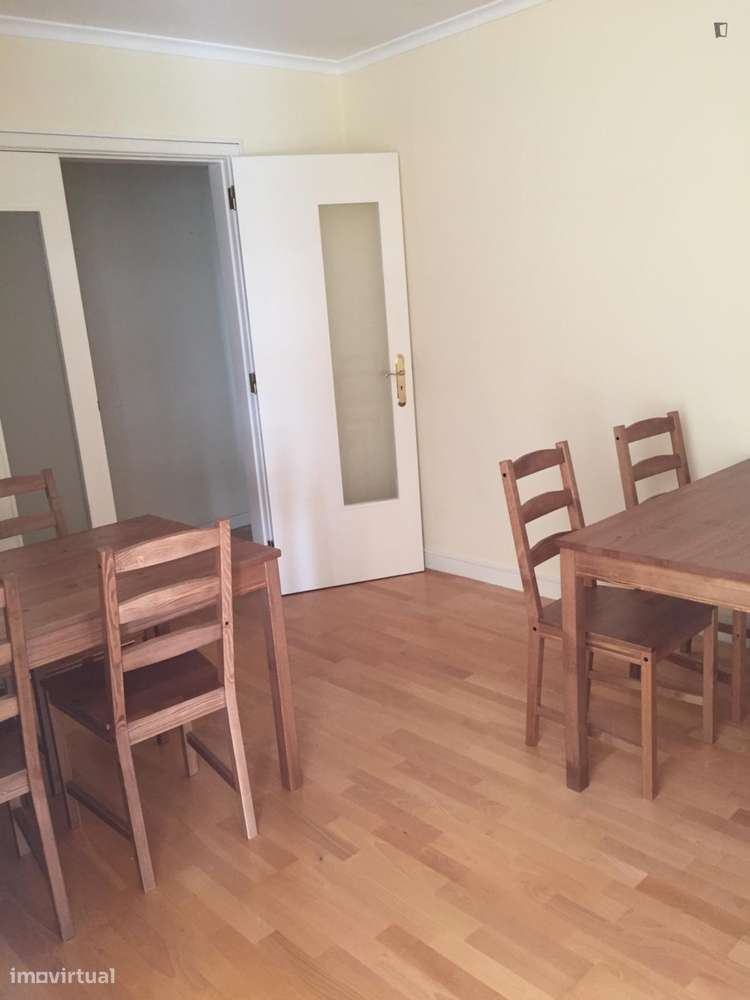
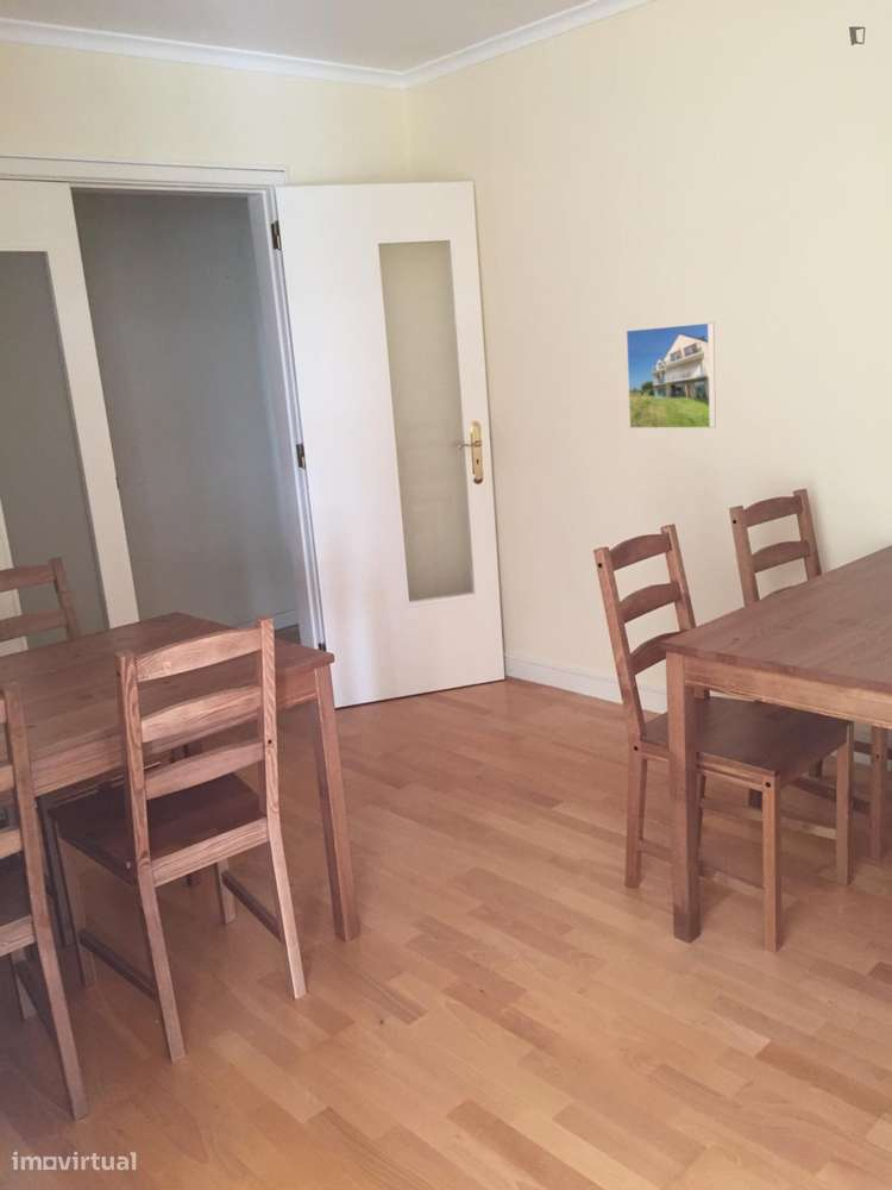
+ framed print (670, 377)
